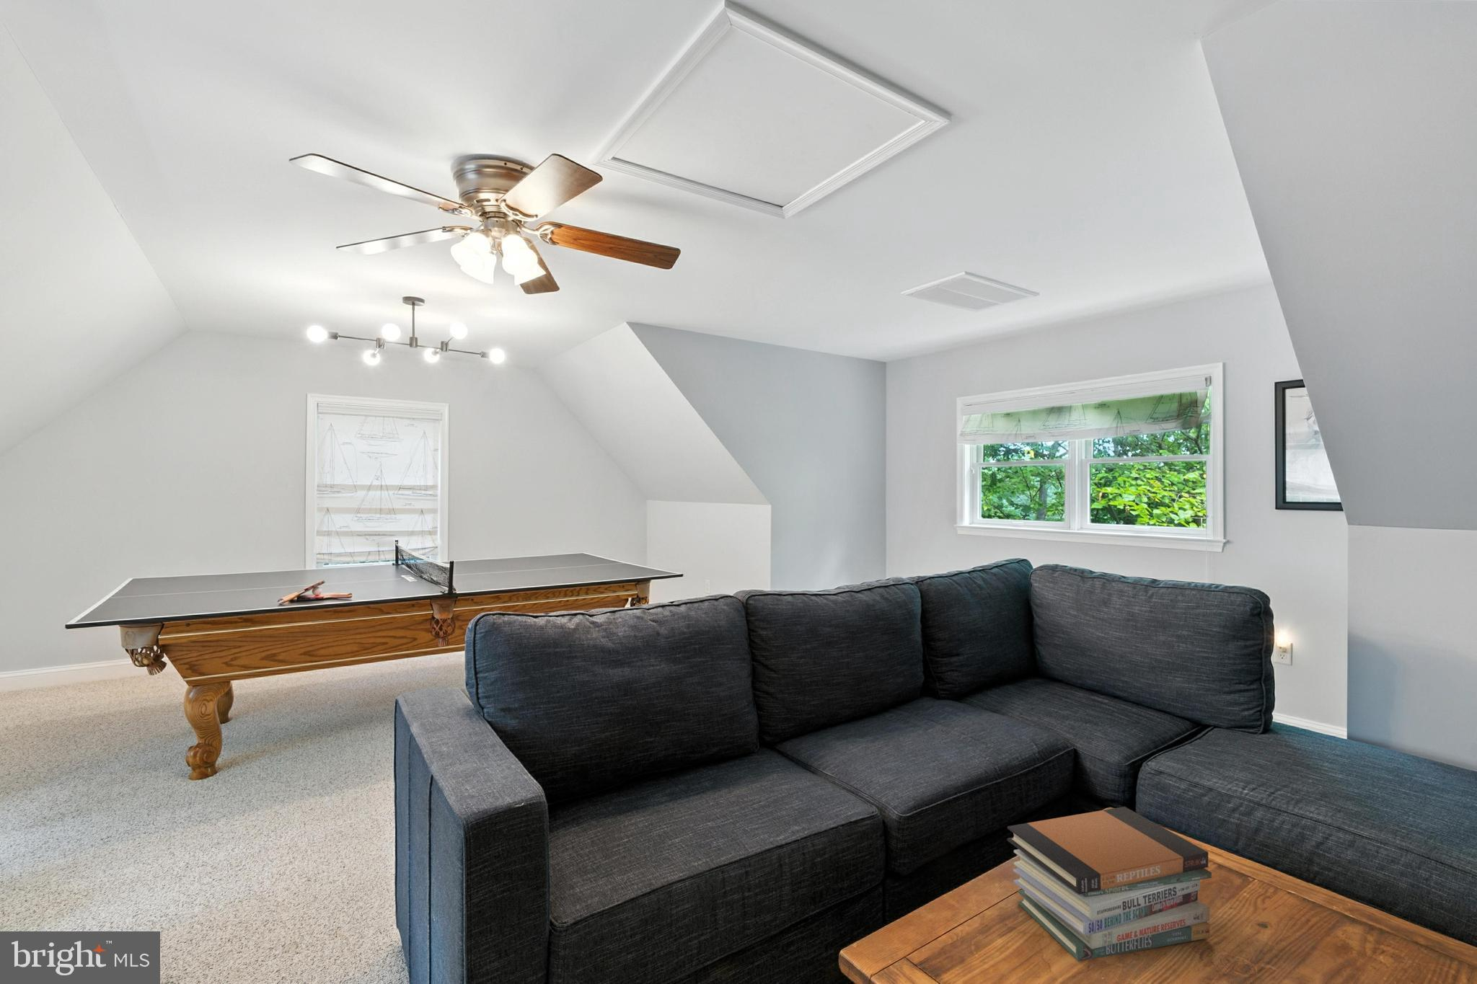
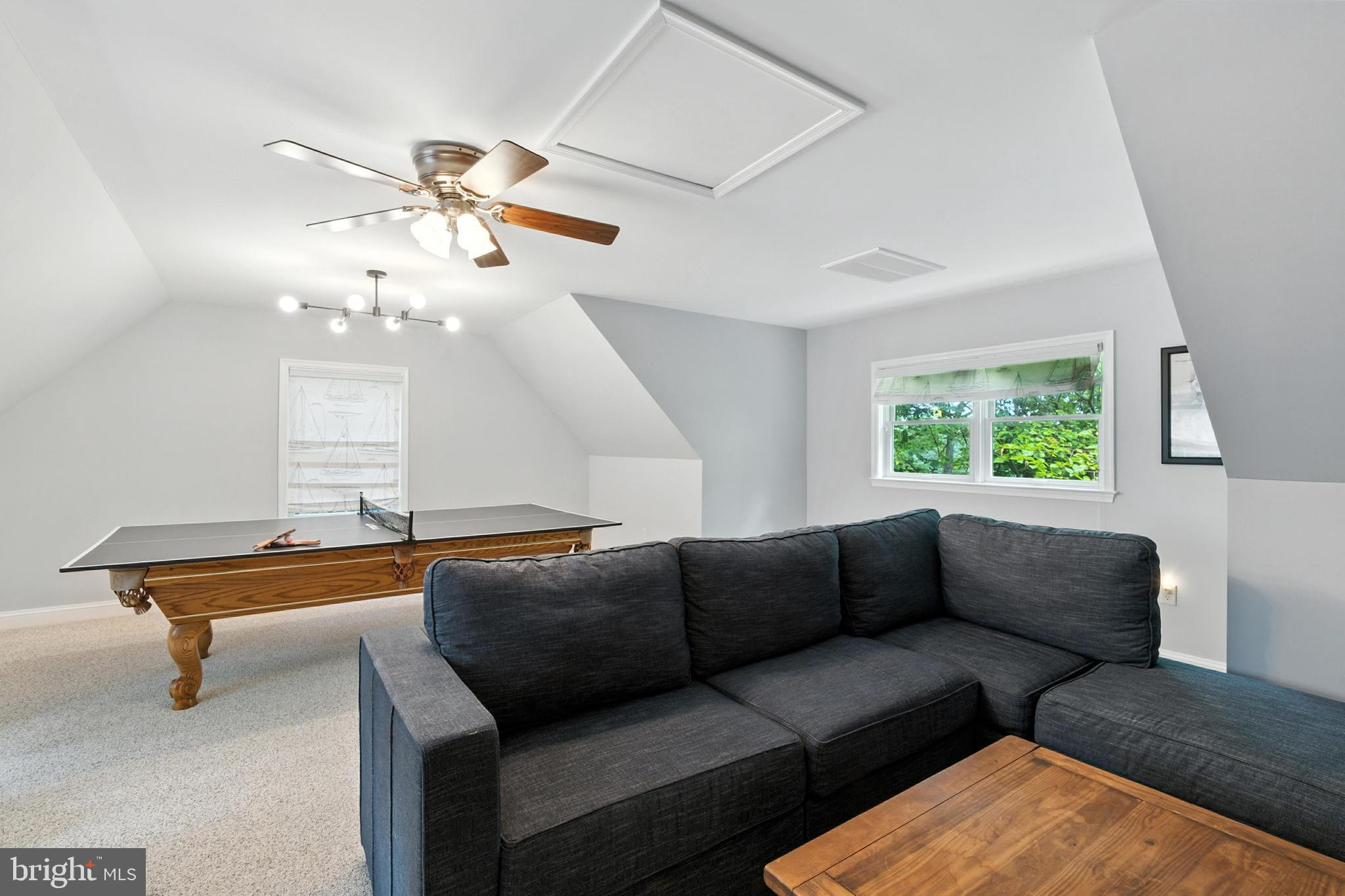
- book stack (1105, 879)
